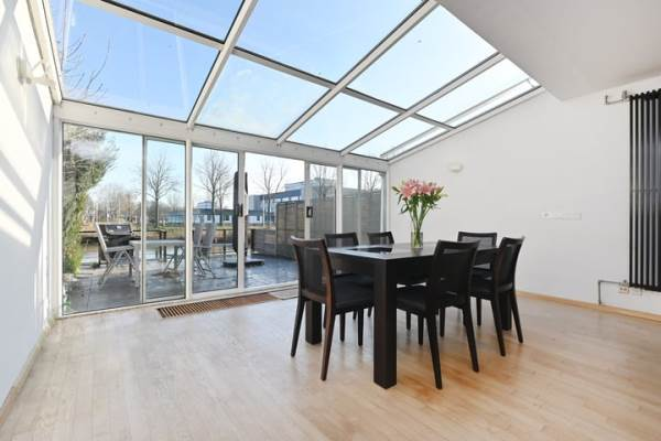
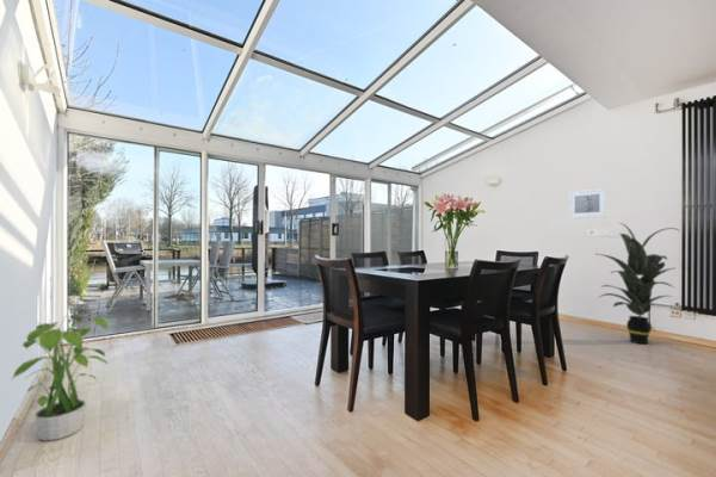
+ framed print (586, 203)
+ indoor plant (634, 280)
+ potted plant (63, 376)
